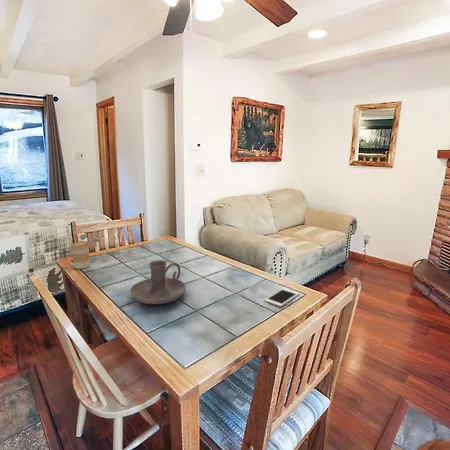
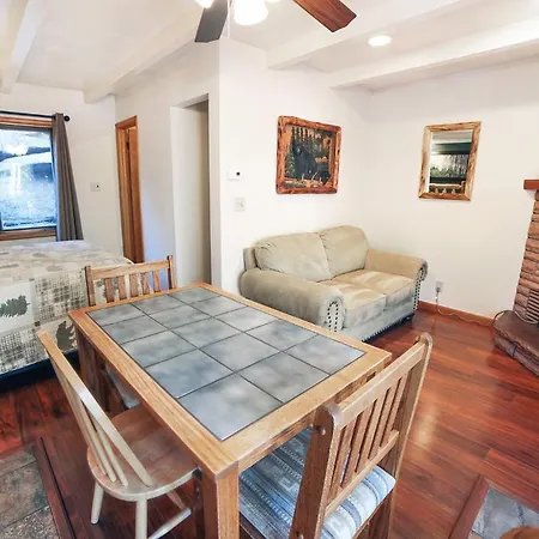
- candle holder (162, 278)
- coffee cup (80, 254)
- cell phone (282, 296)
